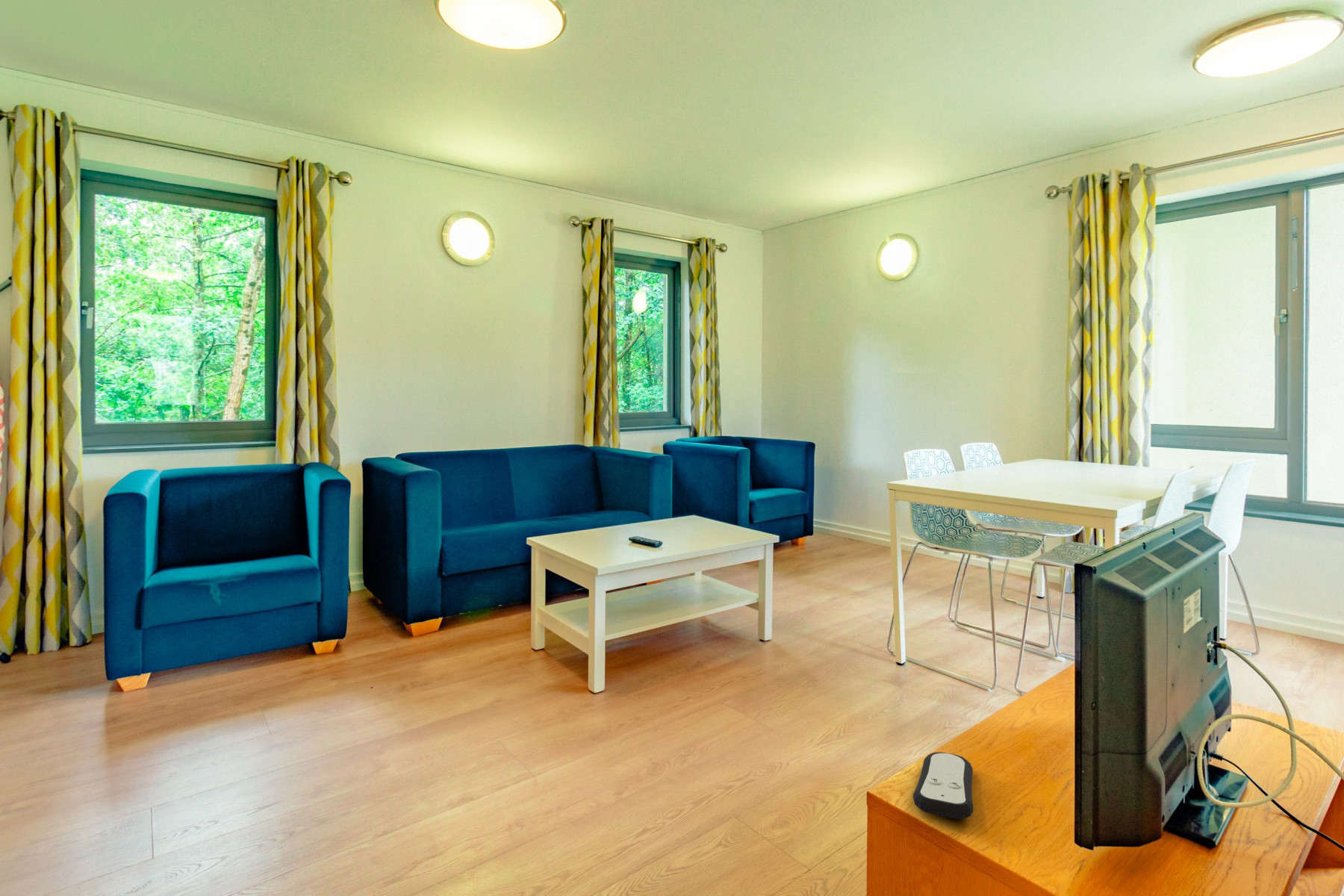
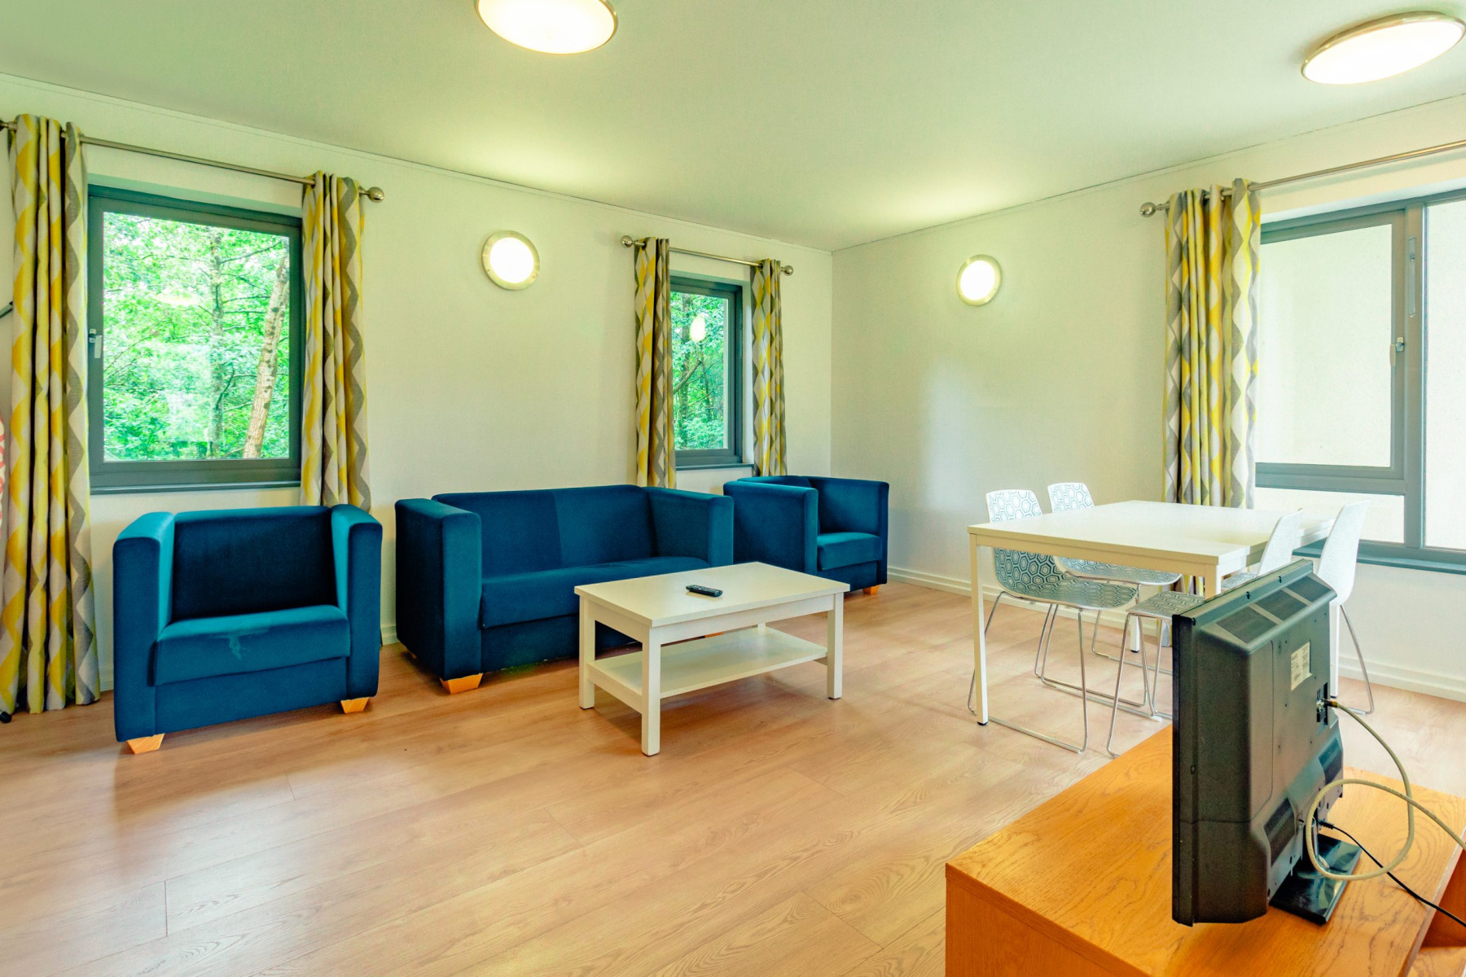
- remote control (945, 782)
